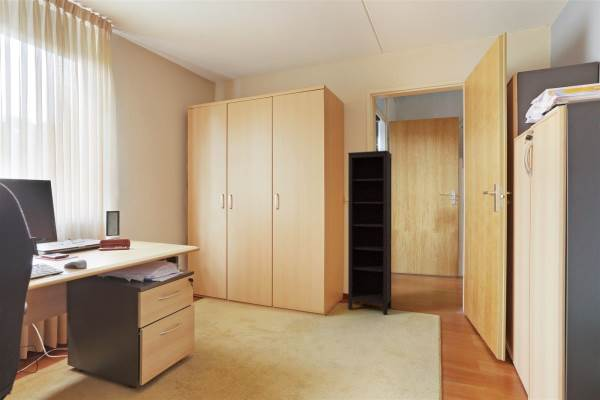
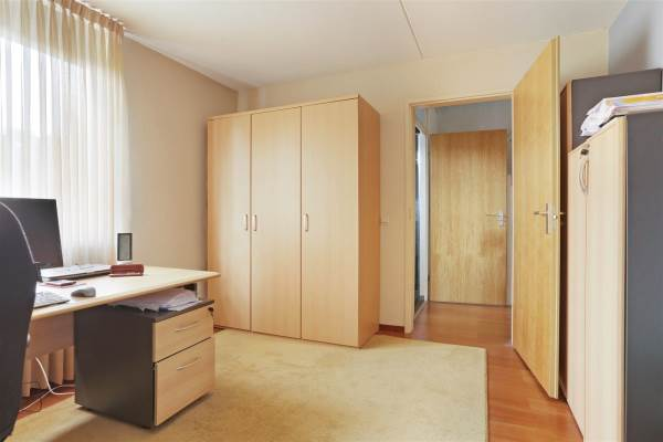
- bookcase (370, 230)
